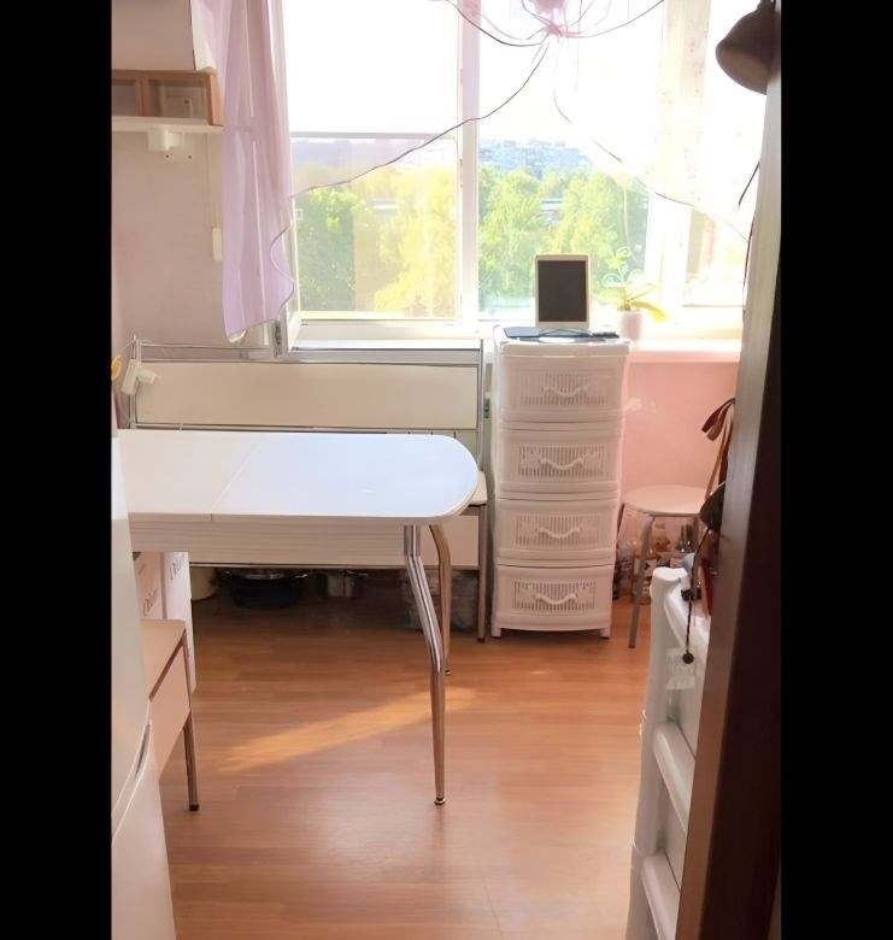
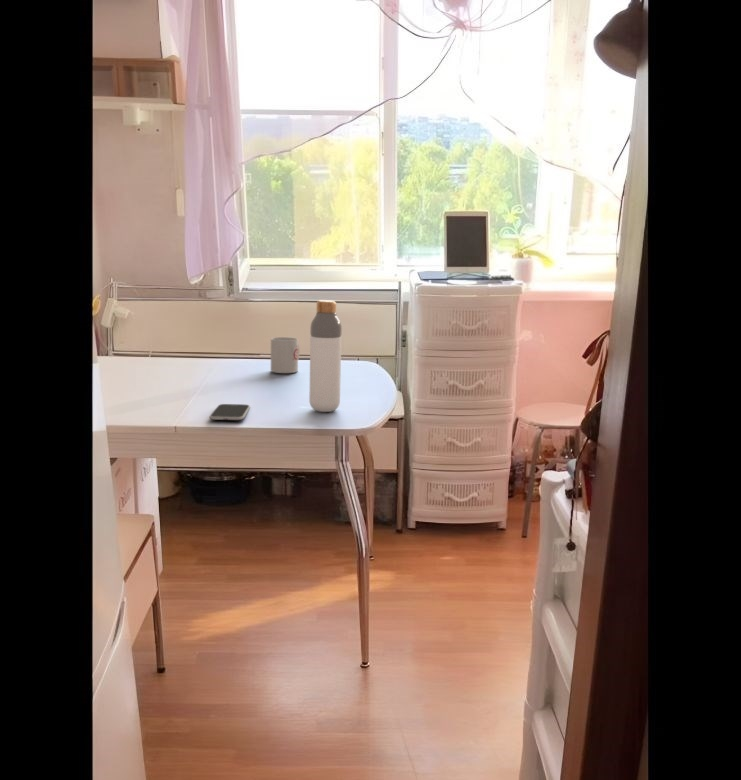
+ mug (287, 354)
+ bottle (325, 356)
+ smartphone (230, 412)
